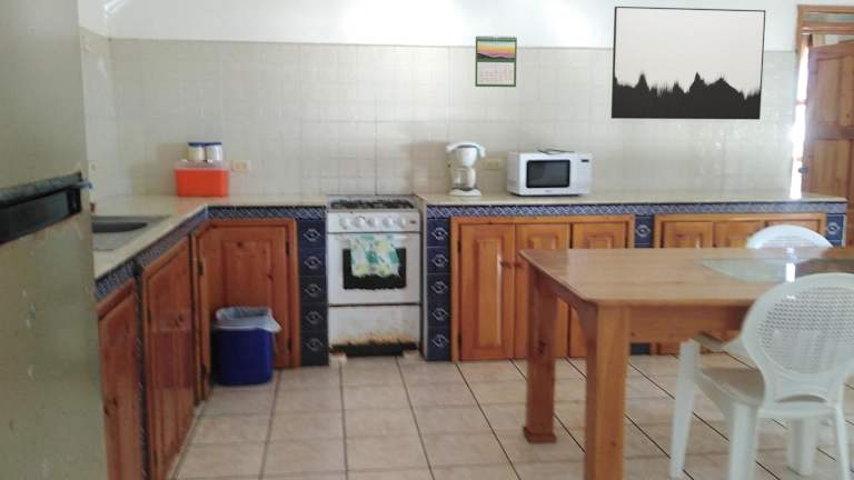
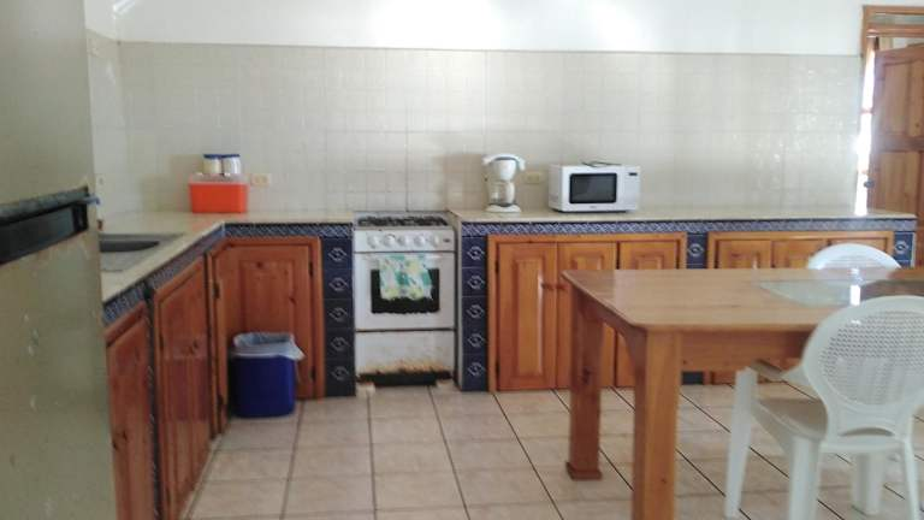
- calendar (496, 60)
- wall art (688, 63)
